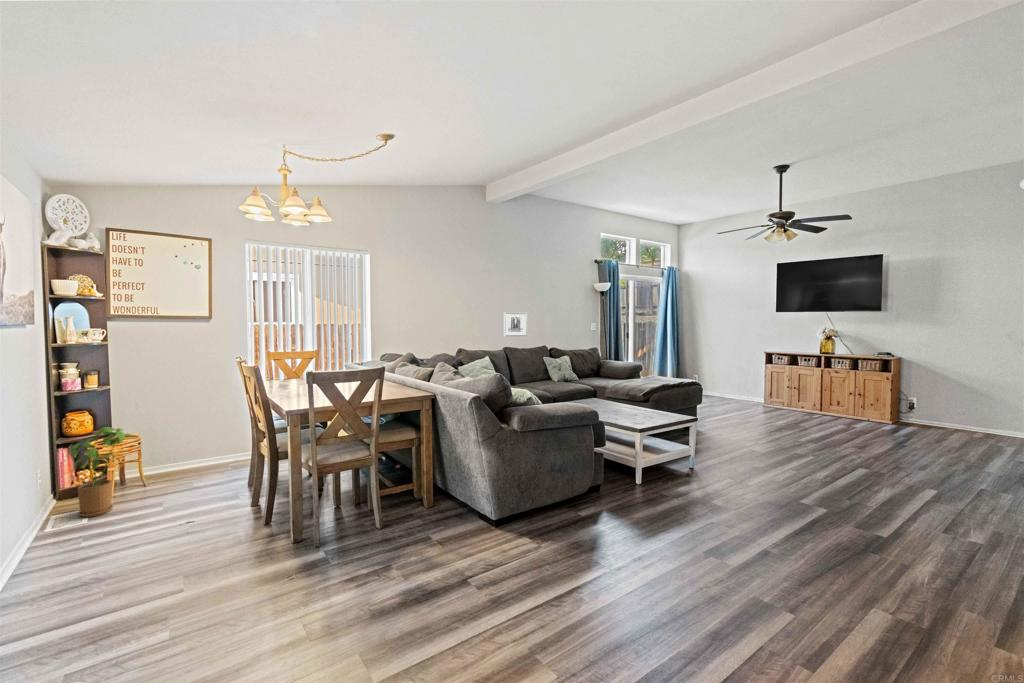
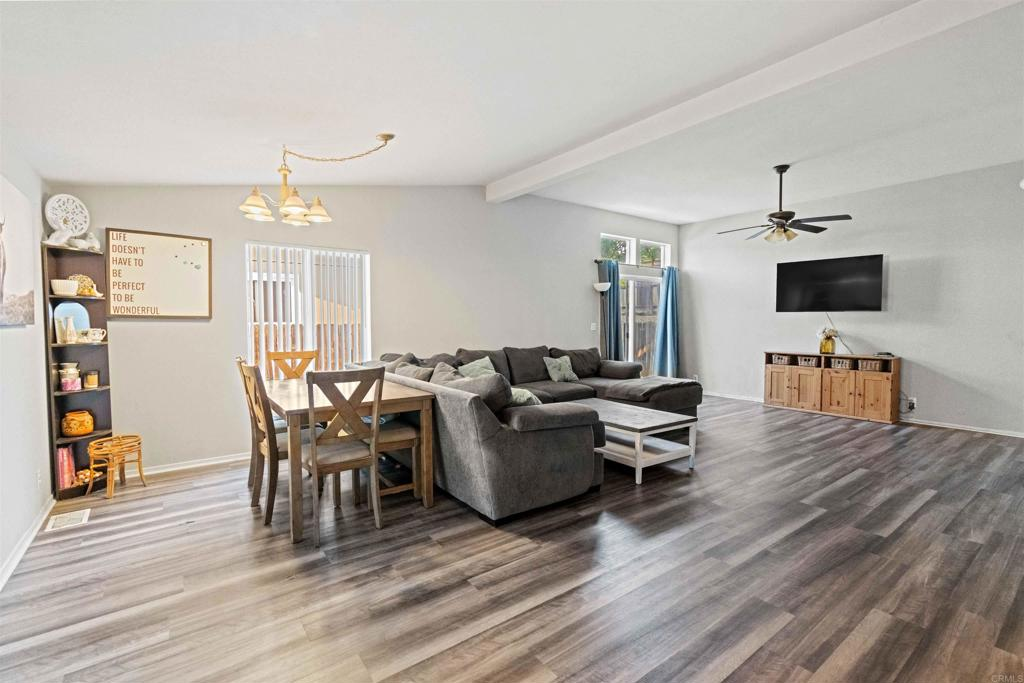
- wall art (515, 324)
- house plant (94, 471)
